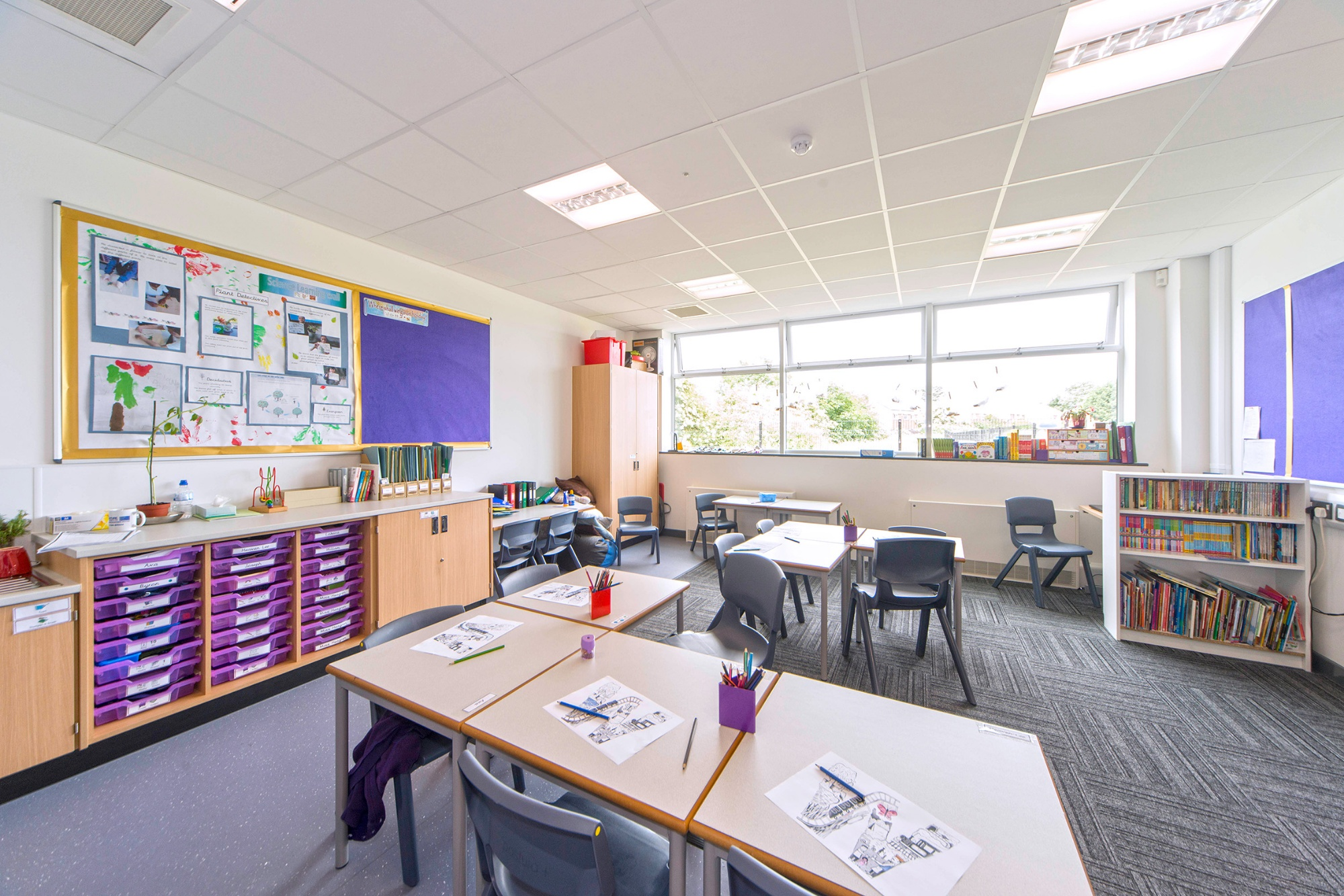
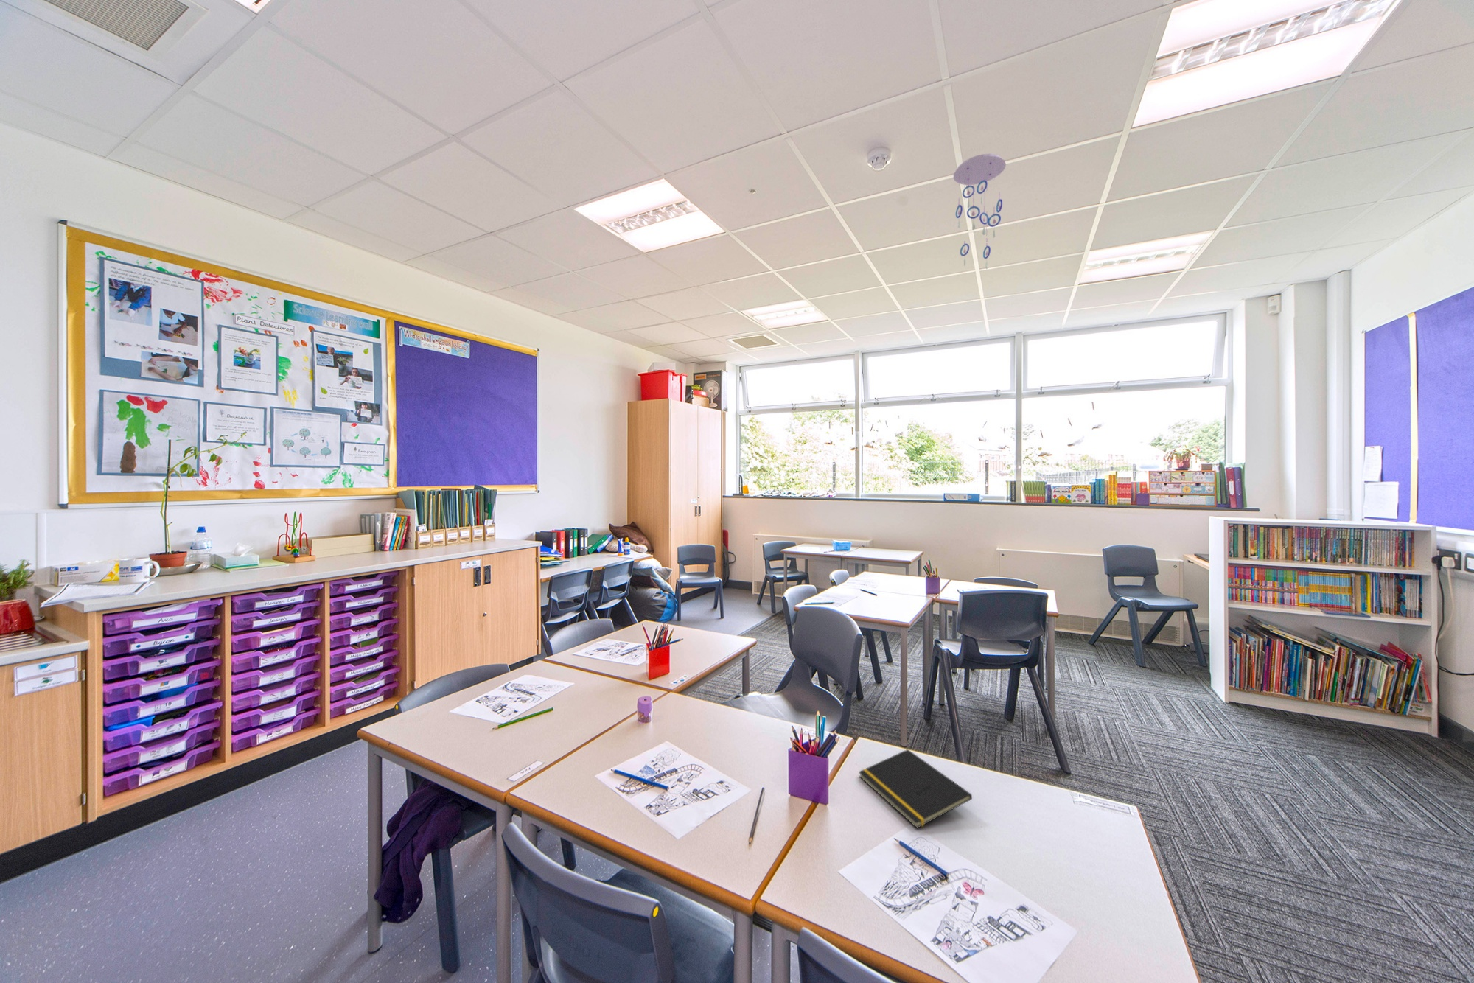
+ notepad (911, 784)
+ ceiling mobile (979, 217)
